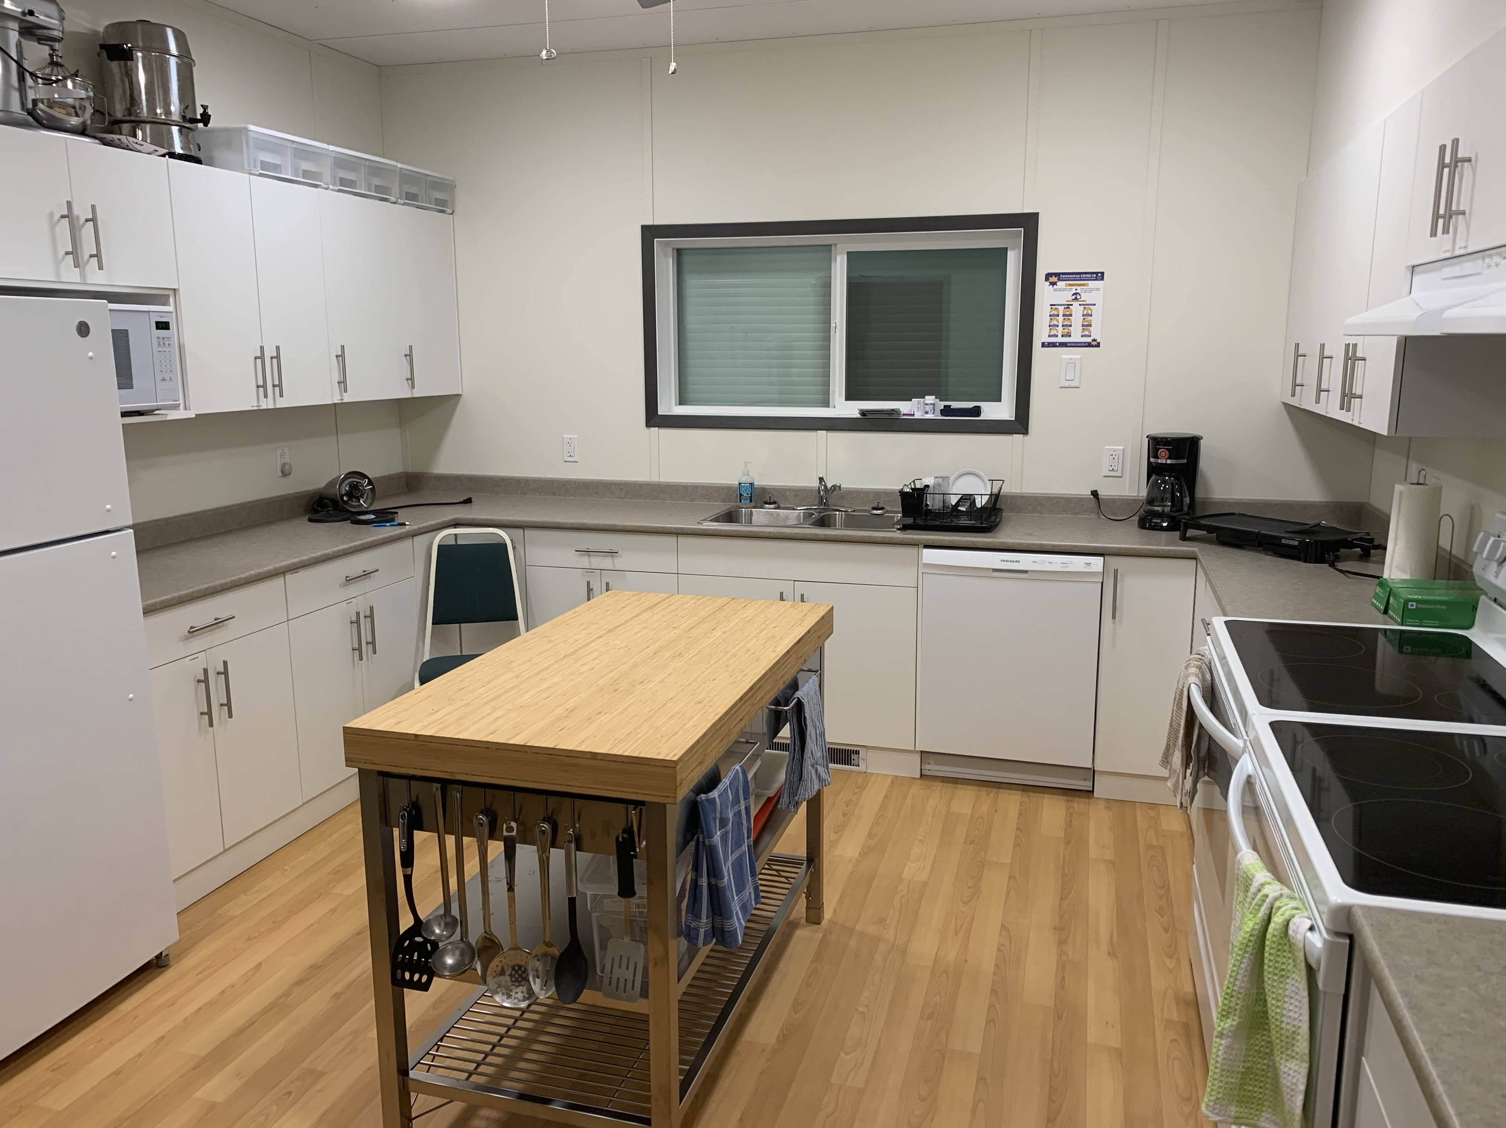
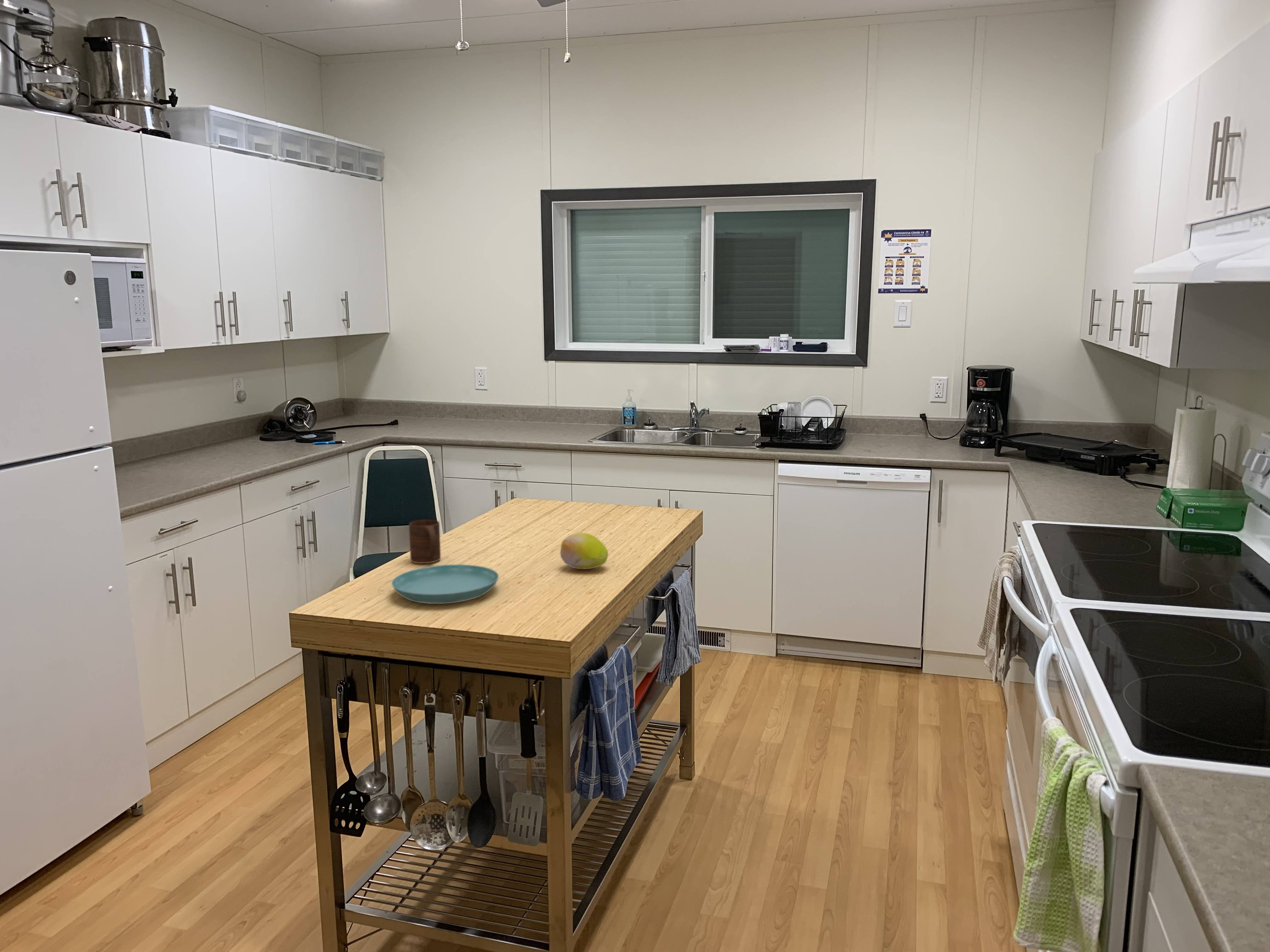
+ fruit (584, 551)
+ saucer (446, 585)
+ cup (428, 542)
